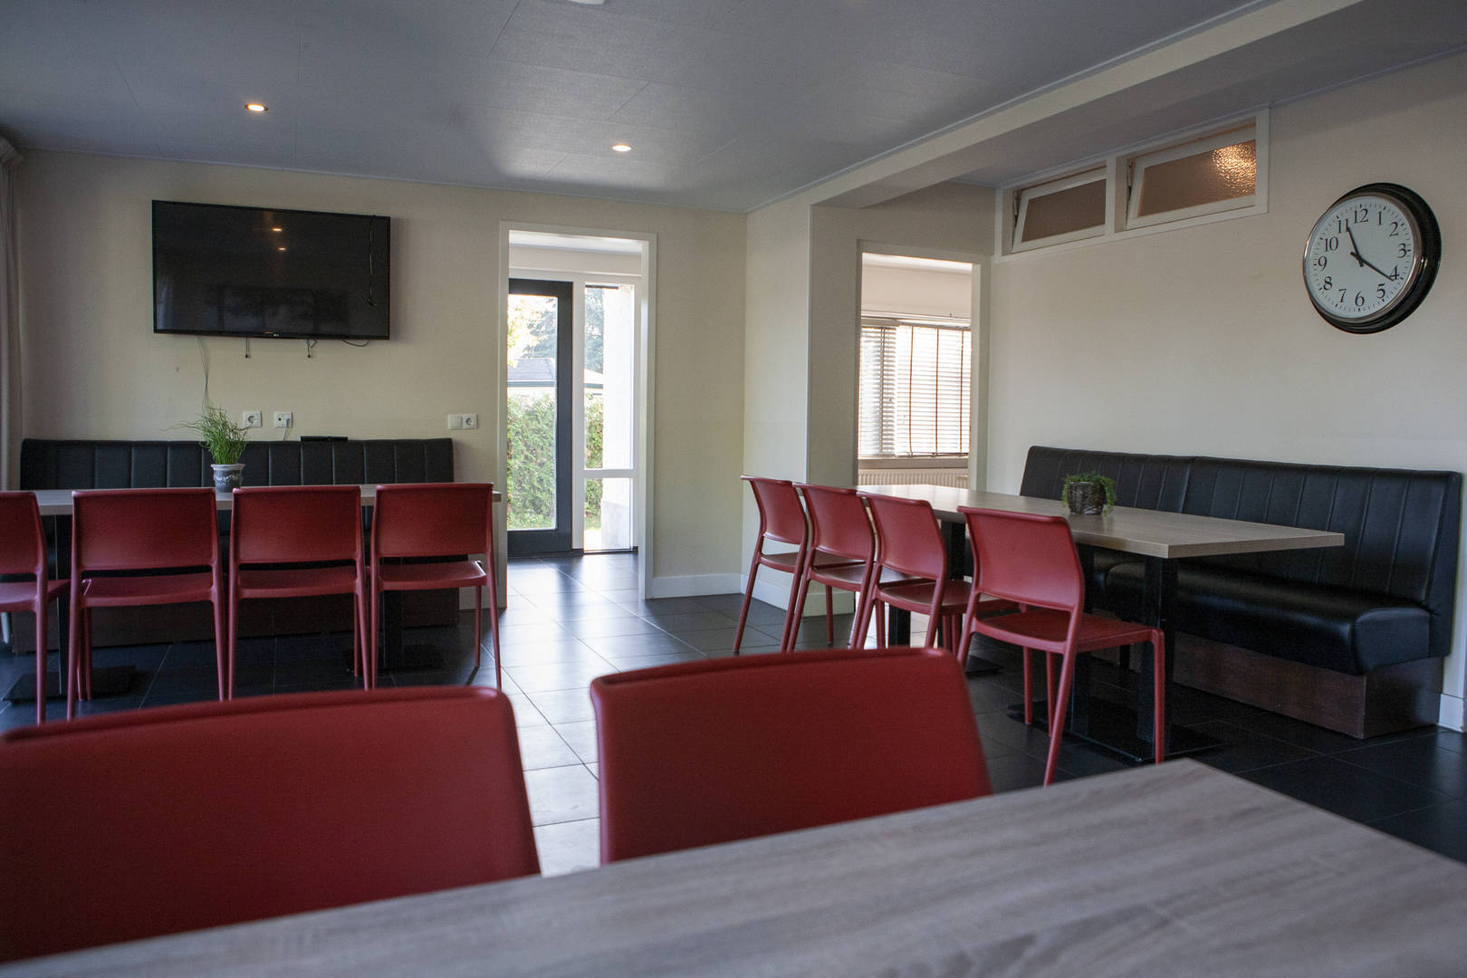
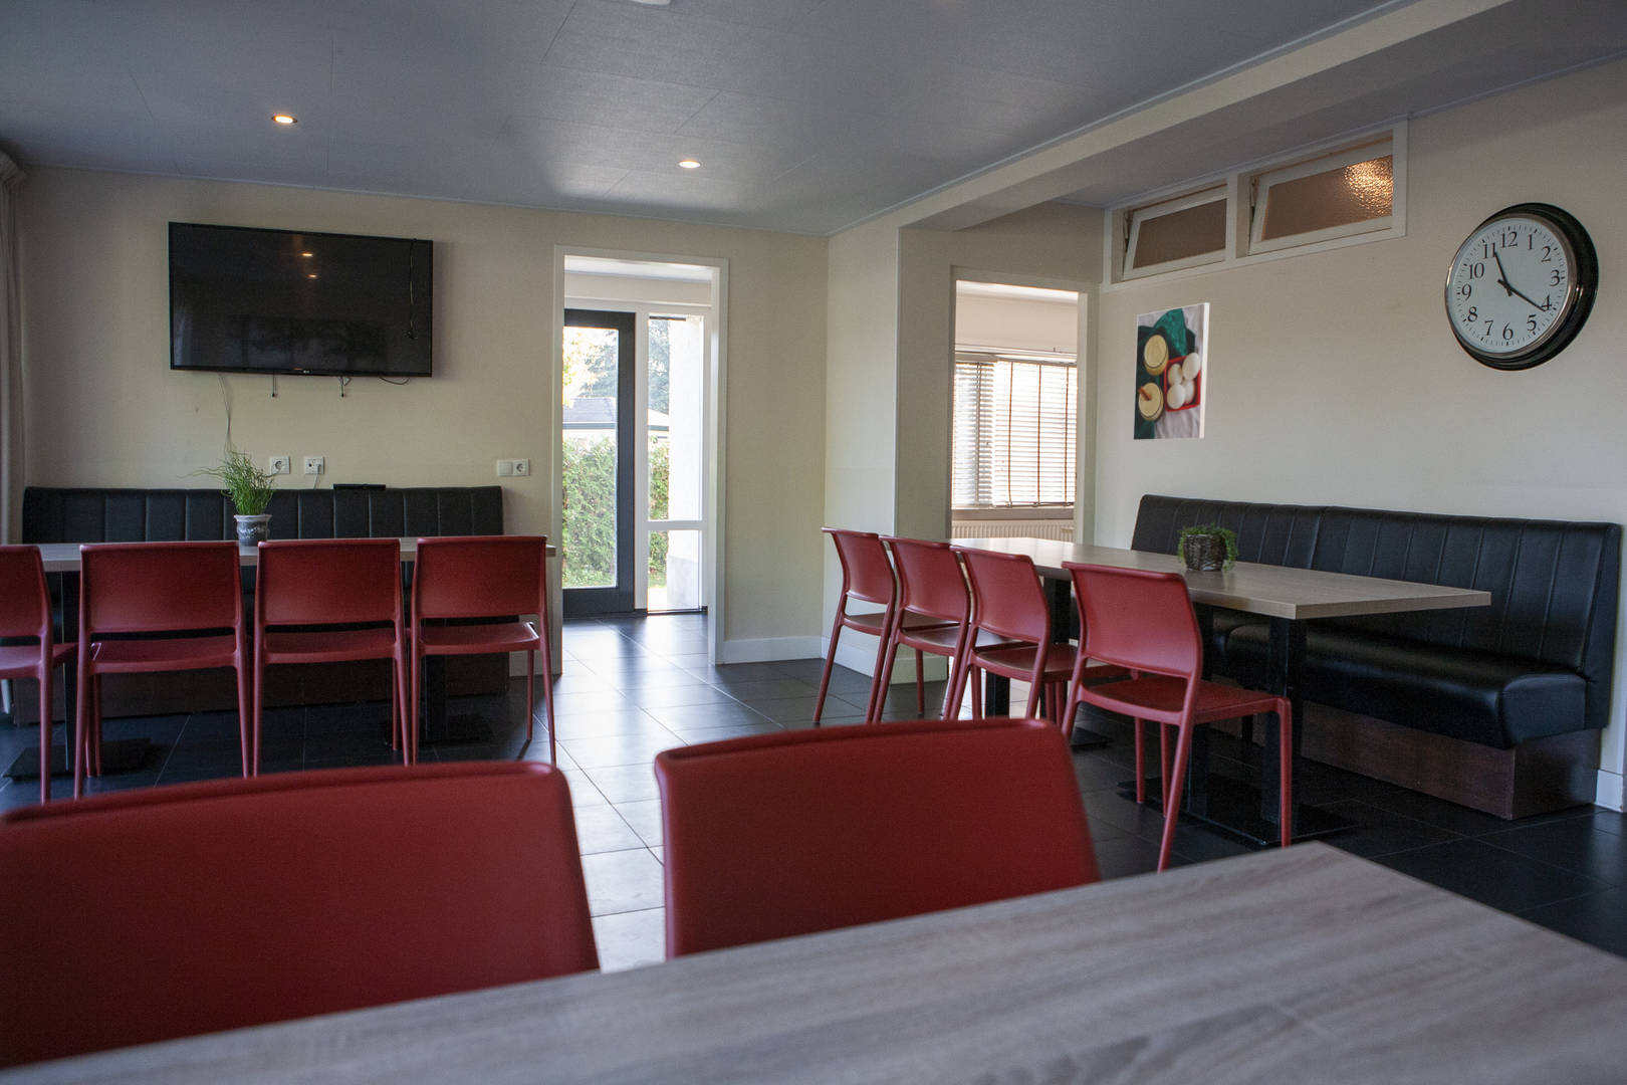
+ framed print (1169, 374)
